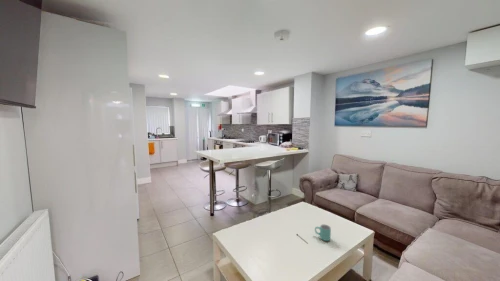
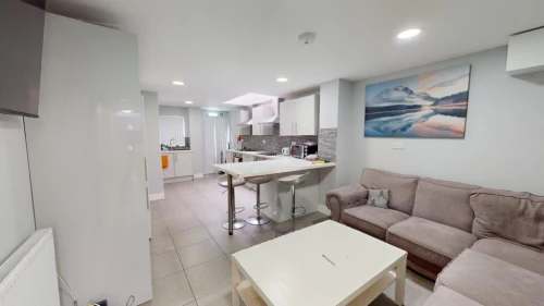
- mug (322, 232)
